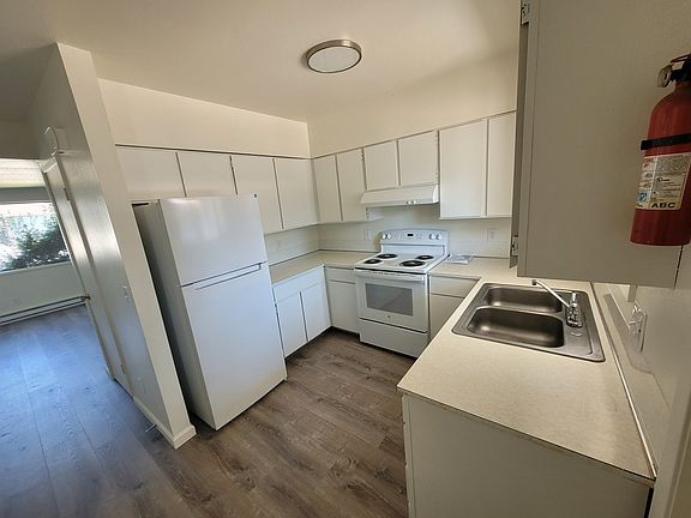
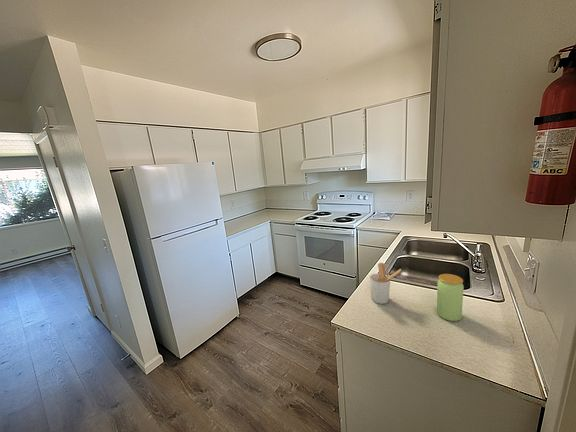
+ jar (449, 296)
+ utensil holder (385, 284)
